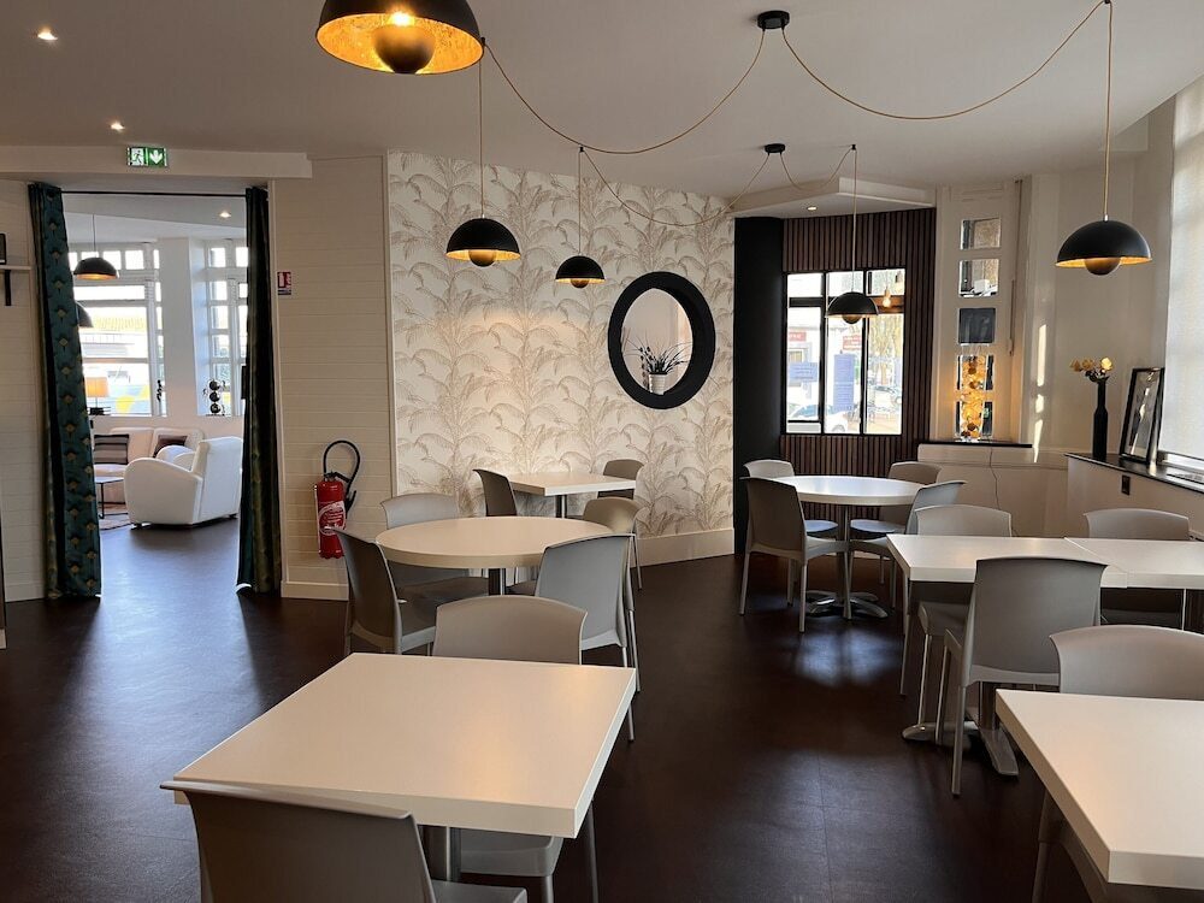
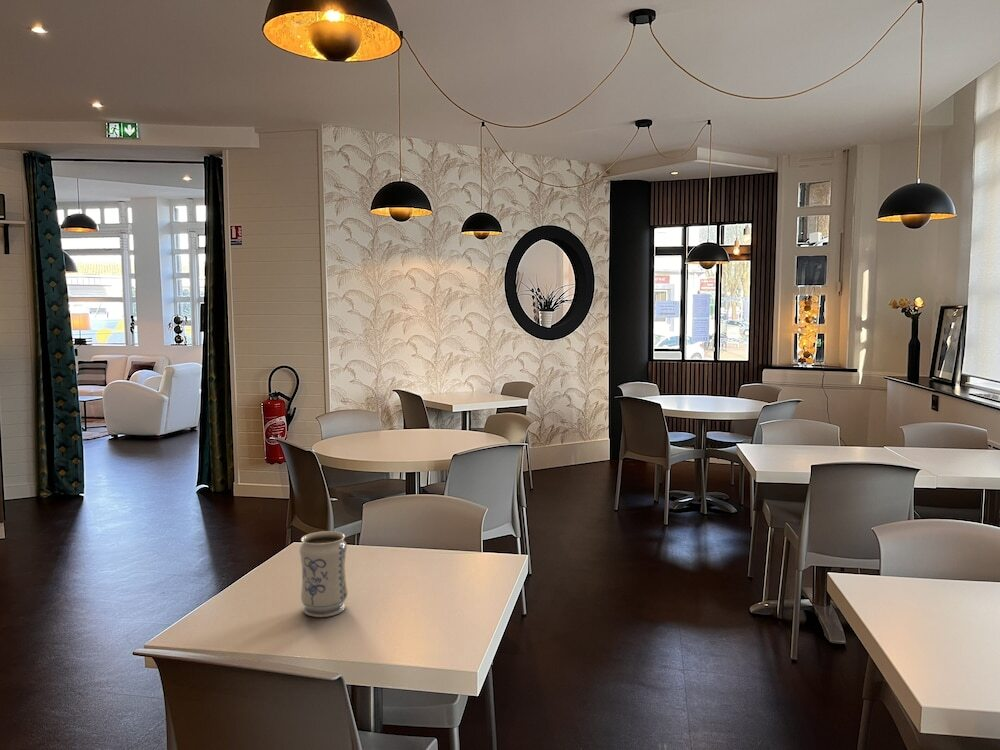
+ vase (323, 573)
